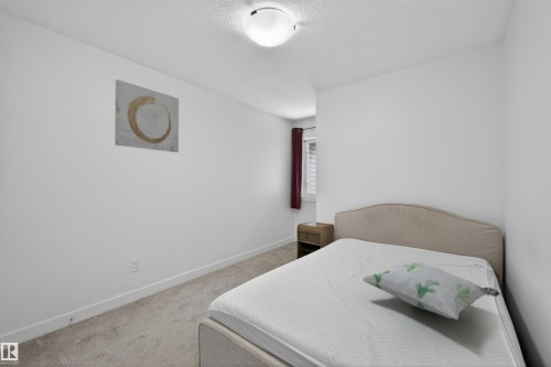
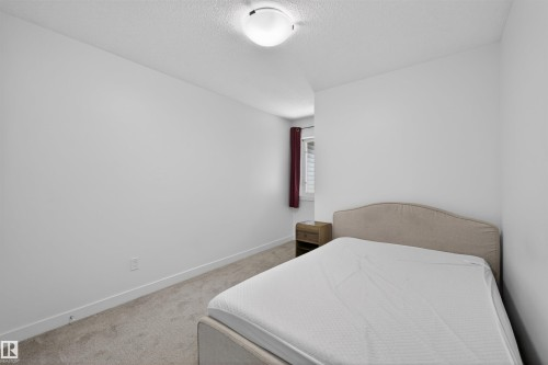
- decorative pillow (426, 285)
- wall art (149, 119)
